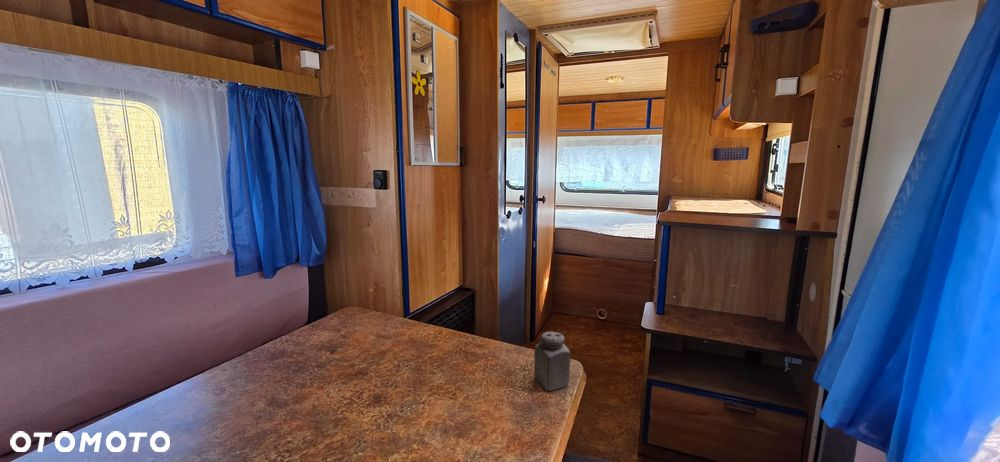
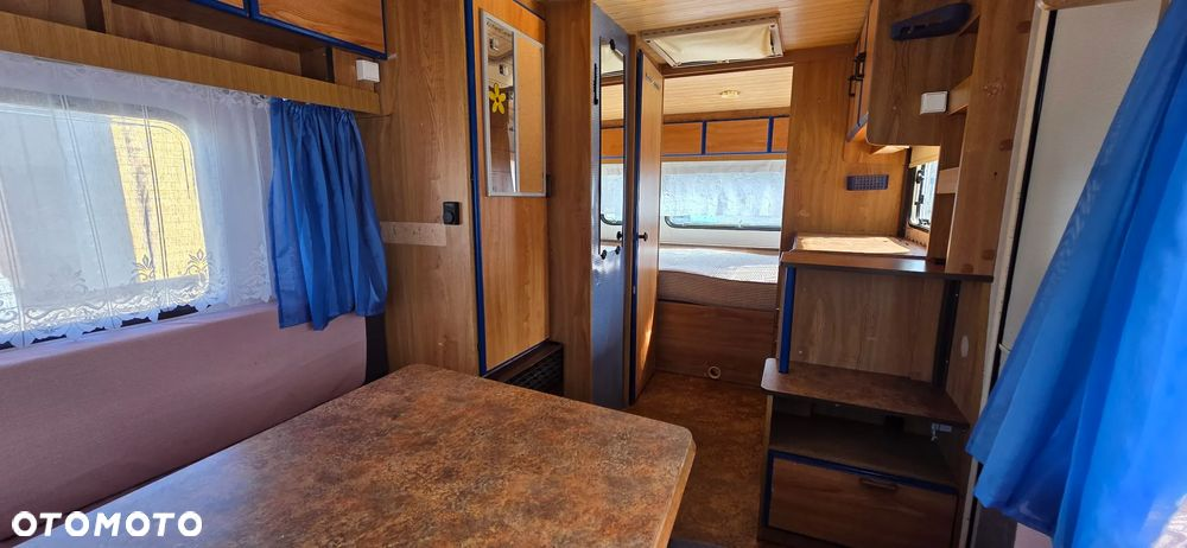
- salt shaker (552, 358)
